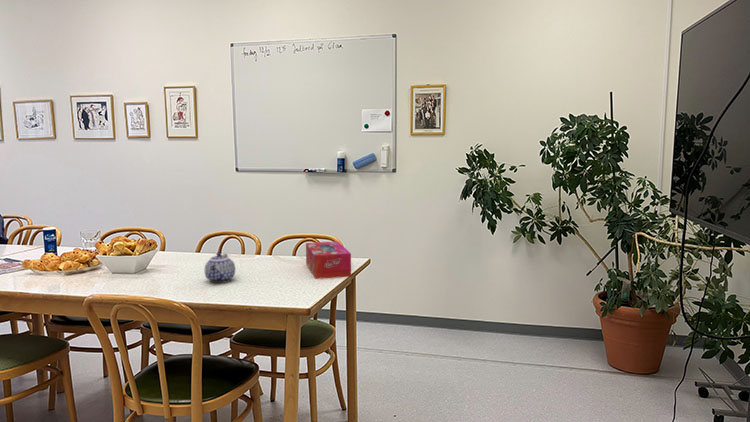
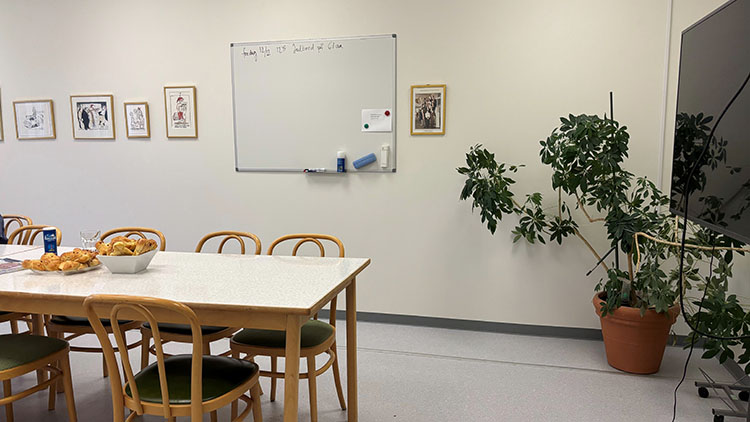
- teapot (219, 266)
- tissue box (327, 258)
